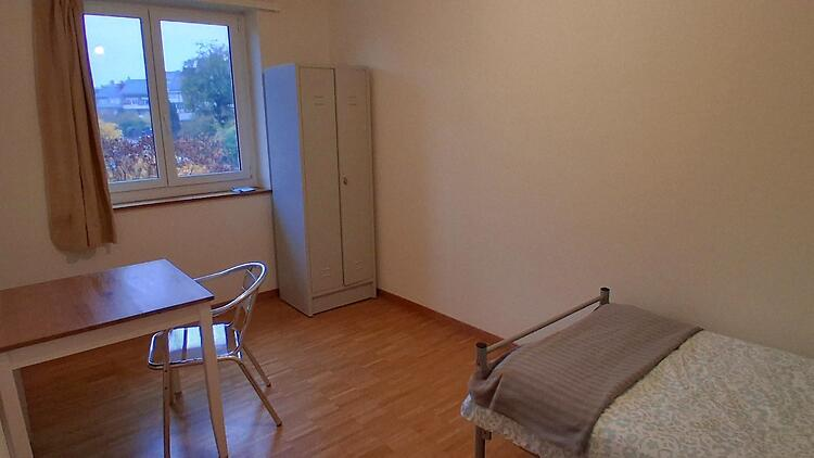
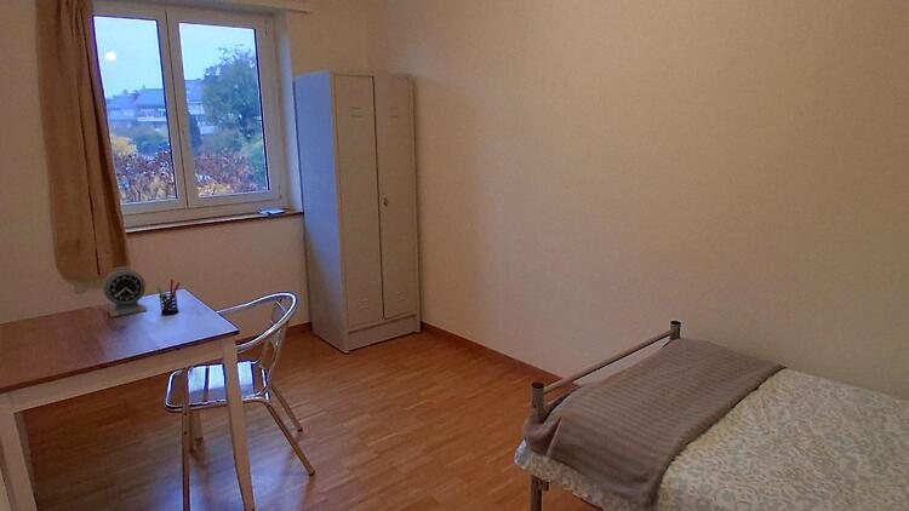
+ alarm clock (125, 289)
+ pen holder (166, 297)
